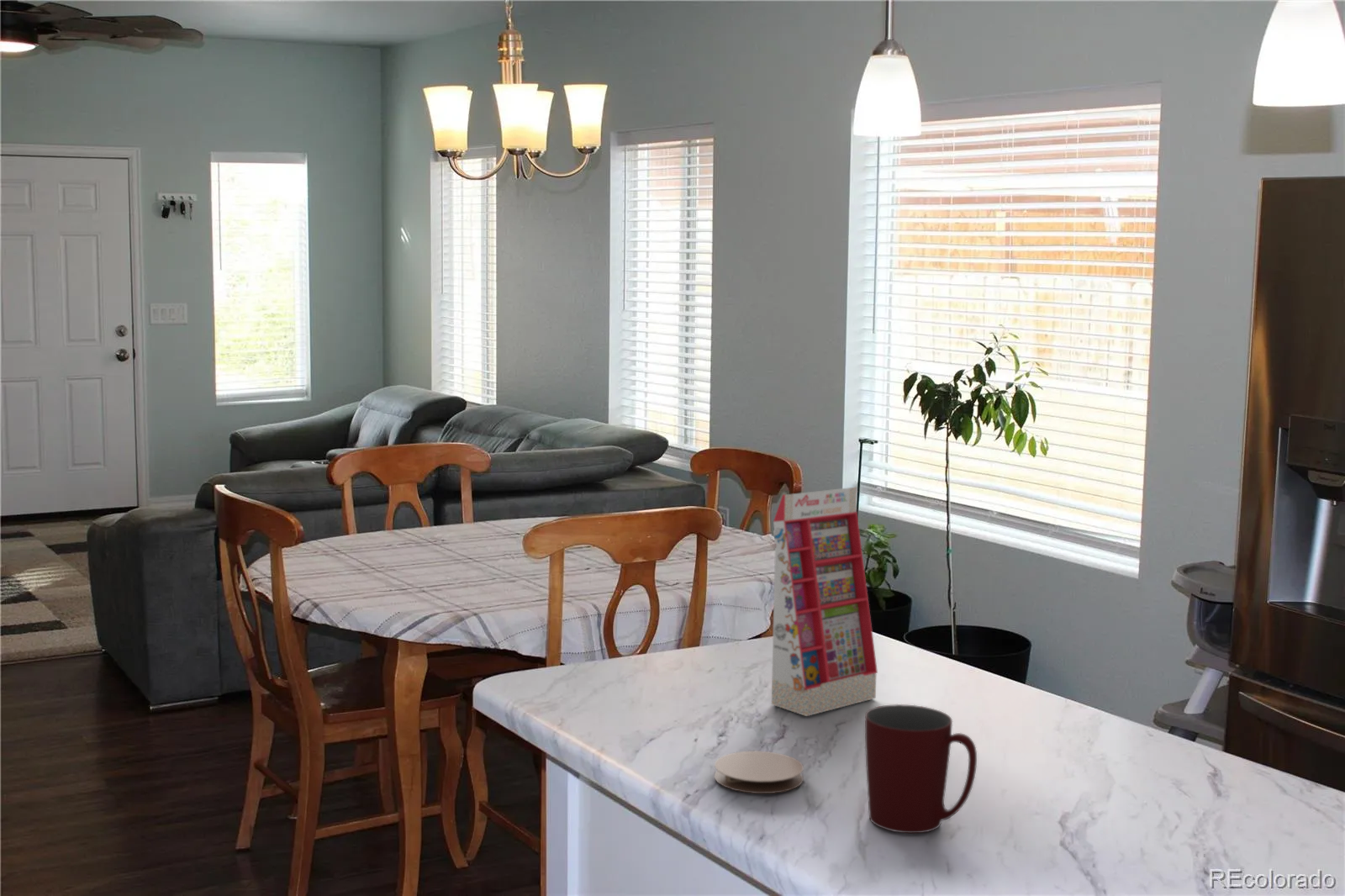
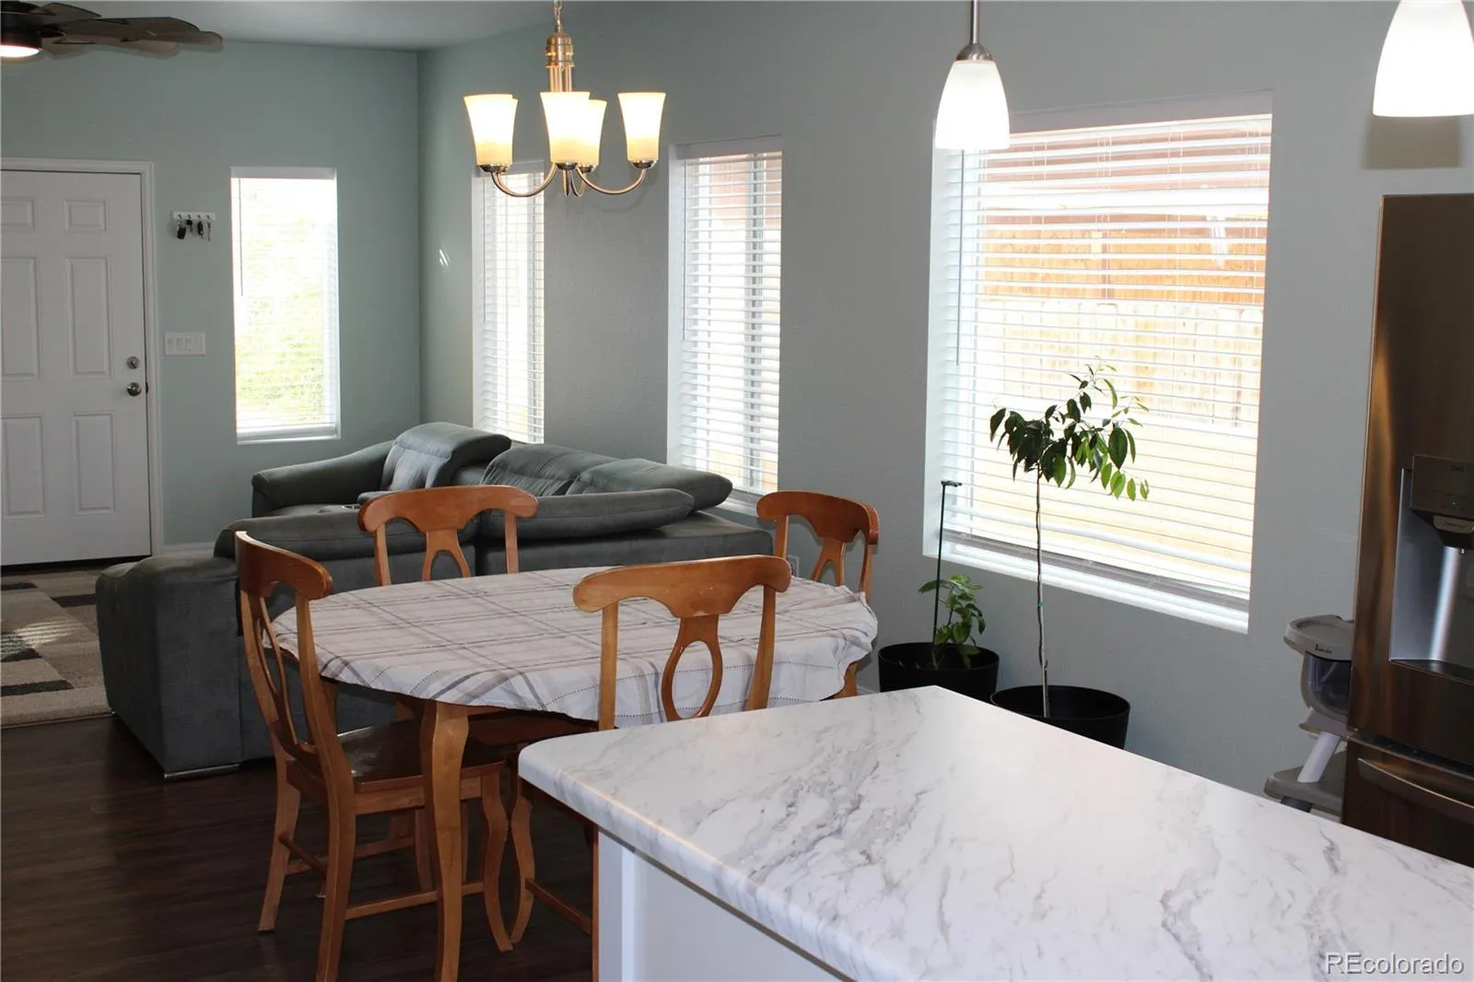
- mug (920, 772)
- coaster (758, 771)
- gift box (825, 597)
